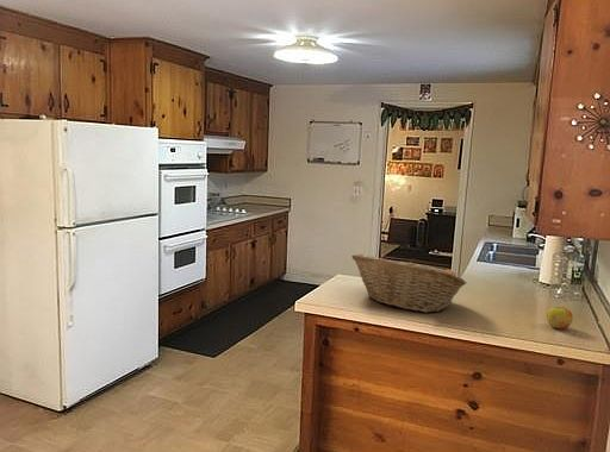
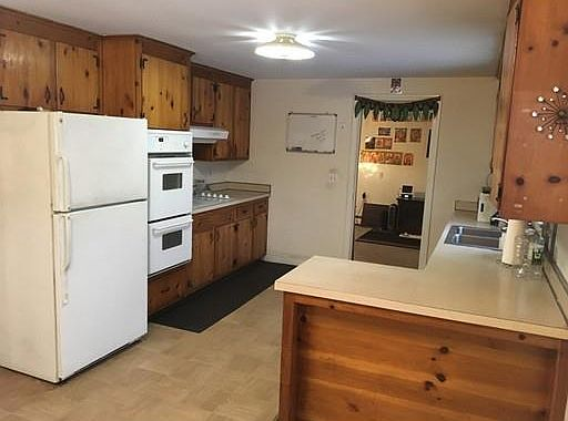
- fruit basket (405, 277)
- apple (559, 316)
